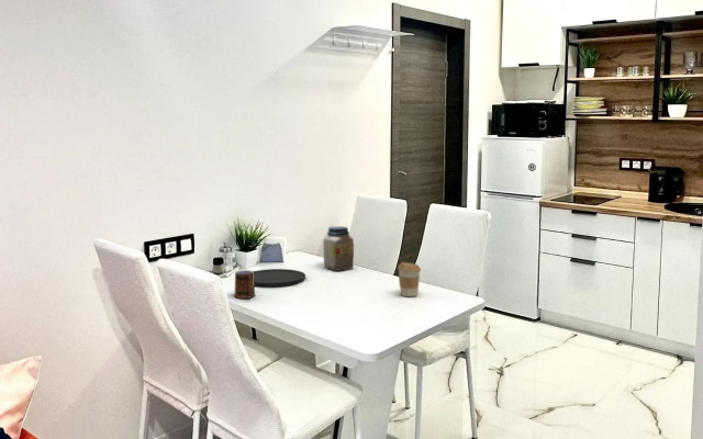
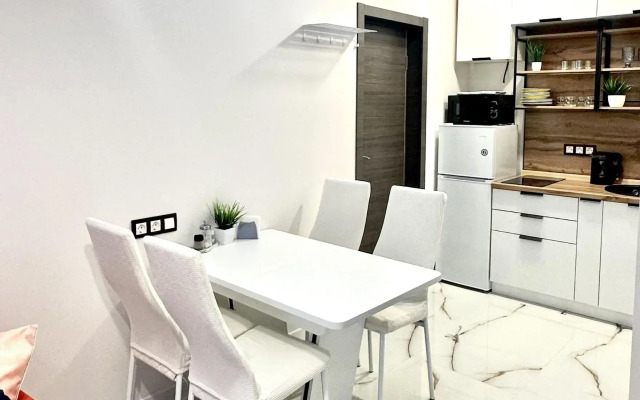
- plate (274, 277)
- coffee cup (409, 279)
- mug (246, 283)
- jar (338, 247)
